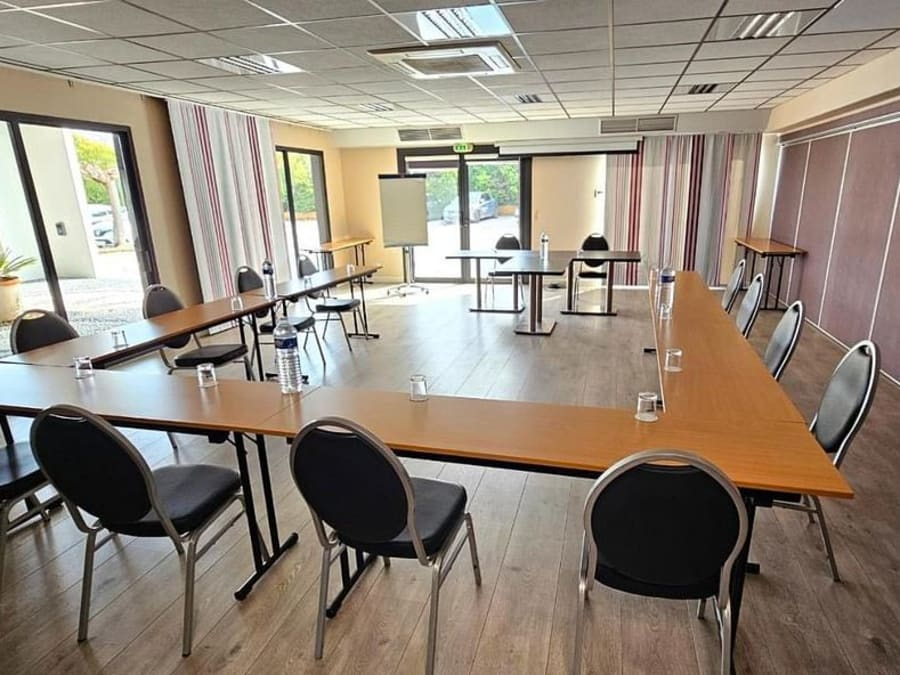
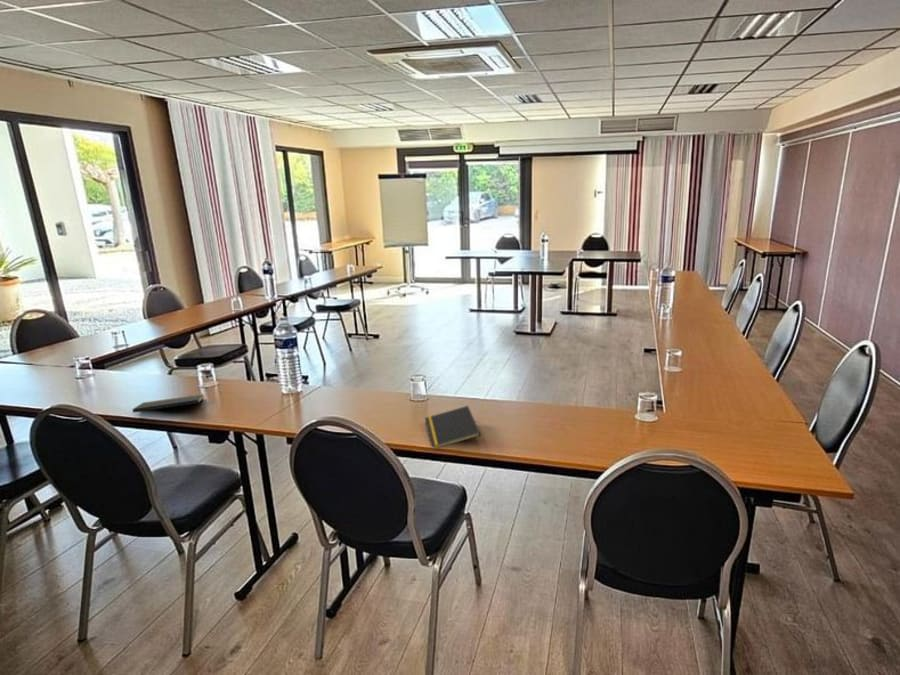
+ notepad (170, 402)
+ notepad (451, 426)
